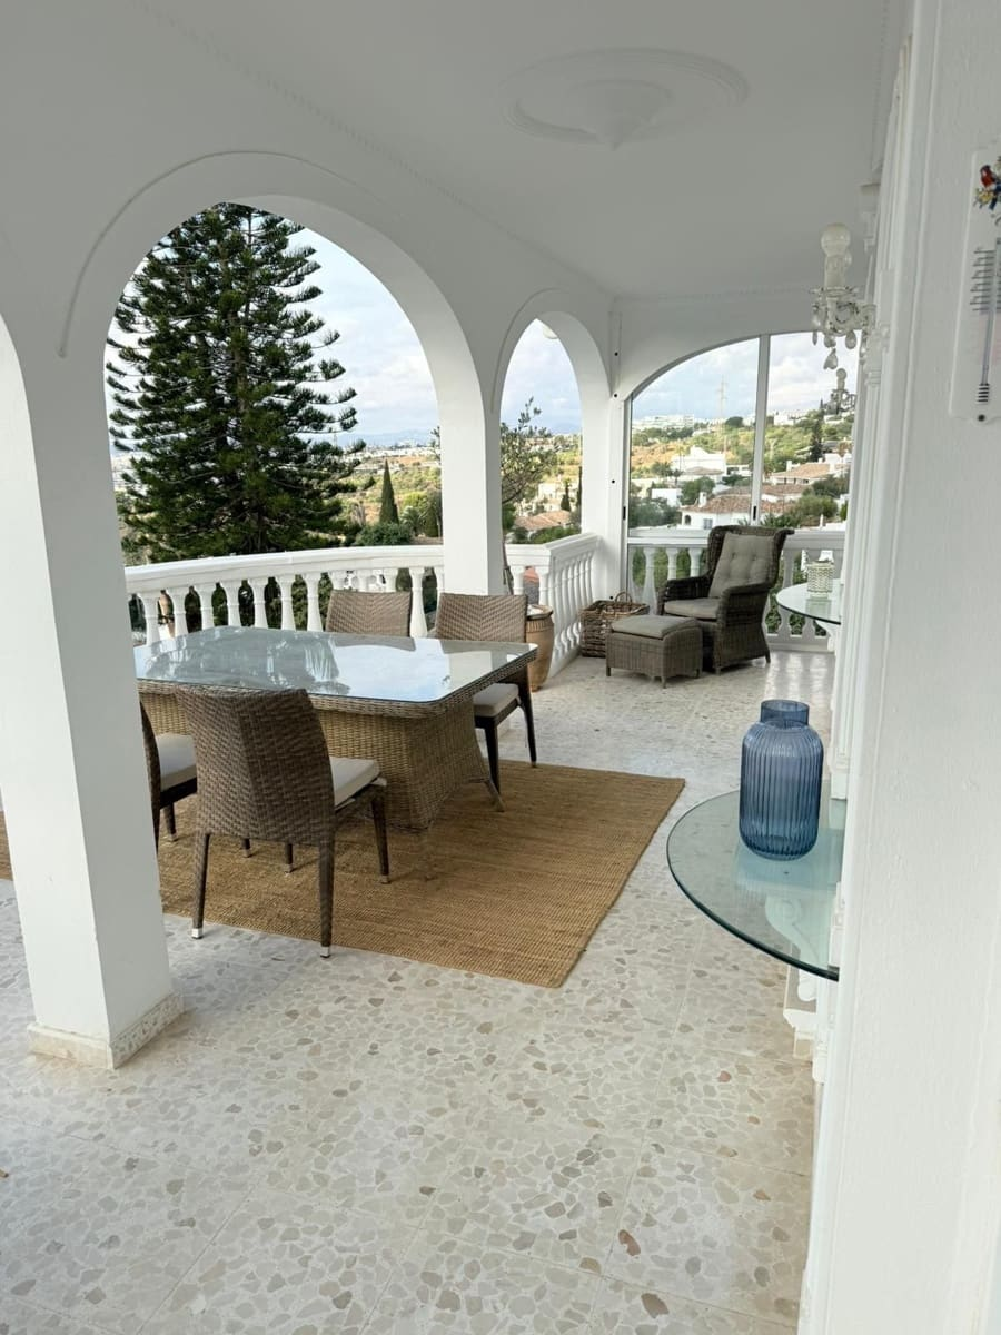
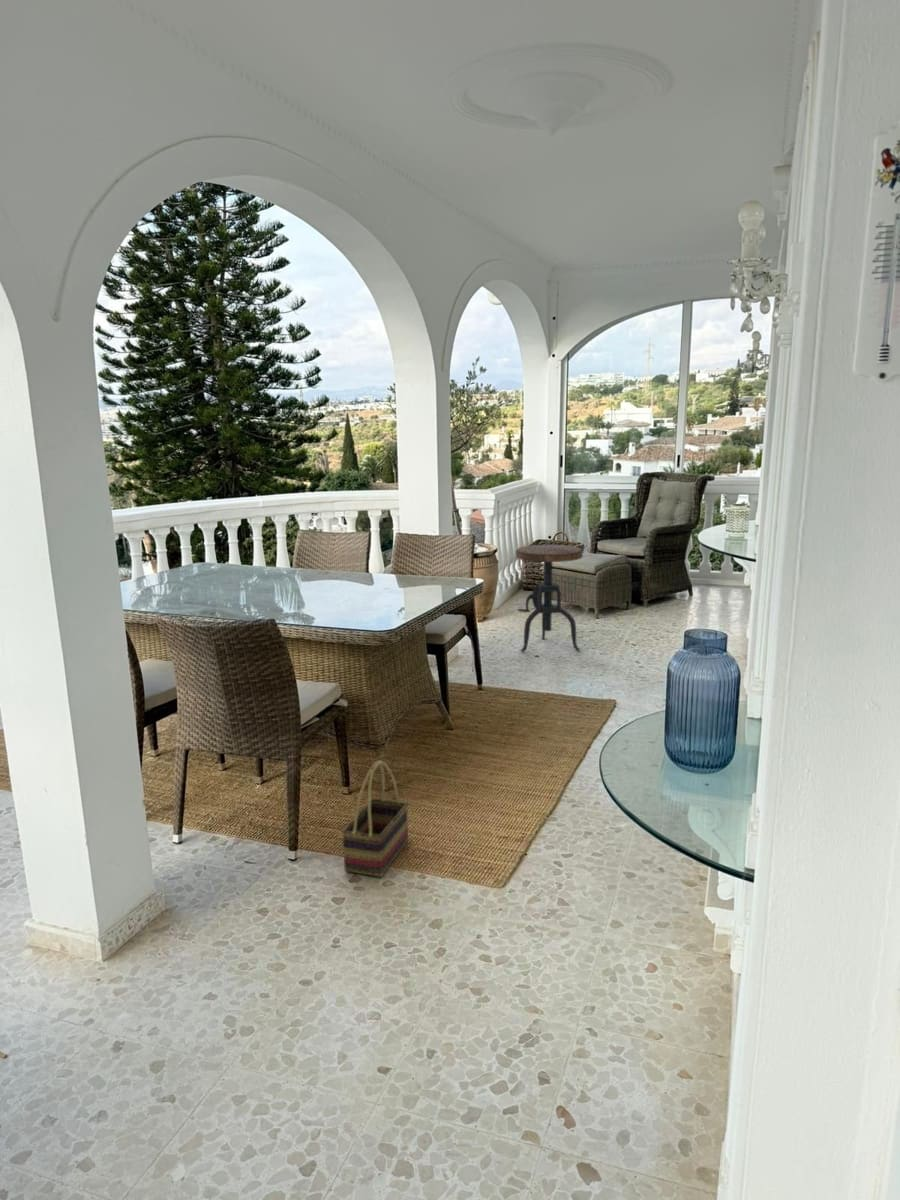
+ basket (375, 810)
+ side table (549, 598)
